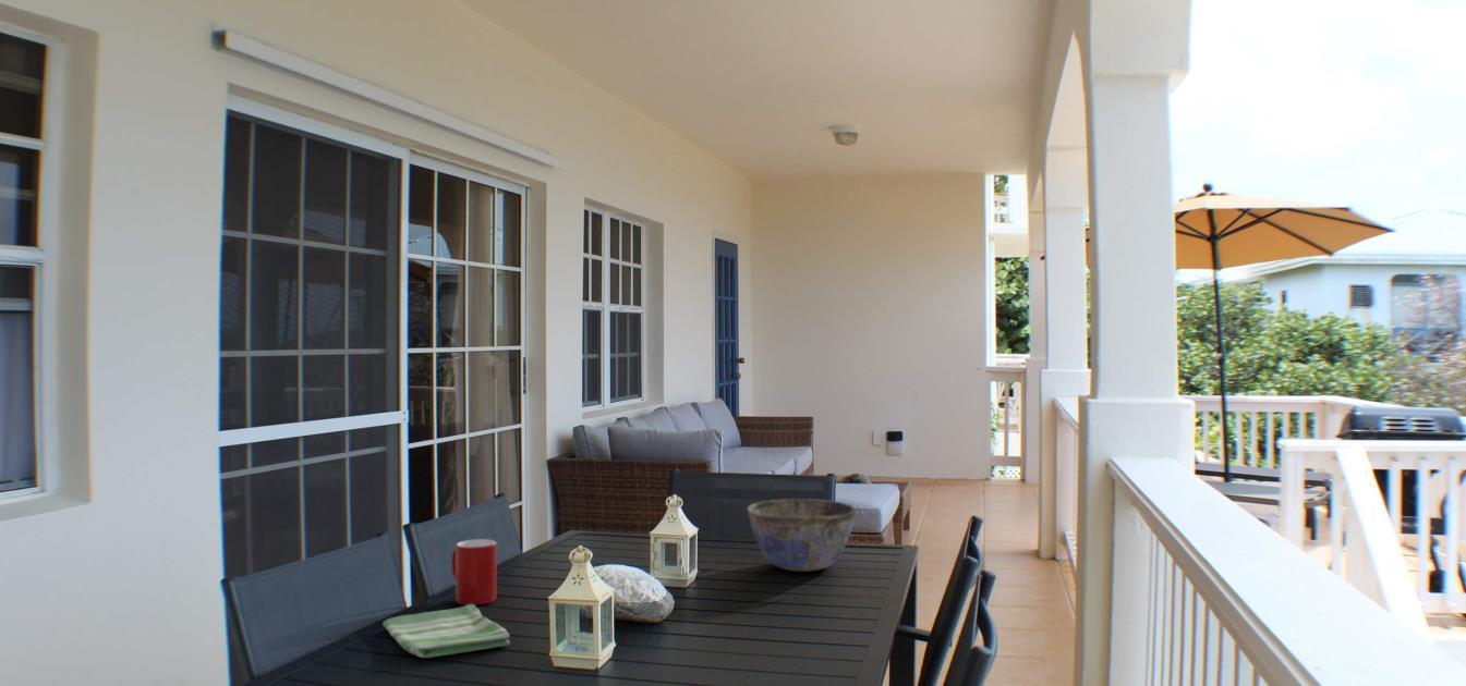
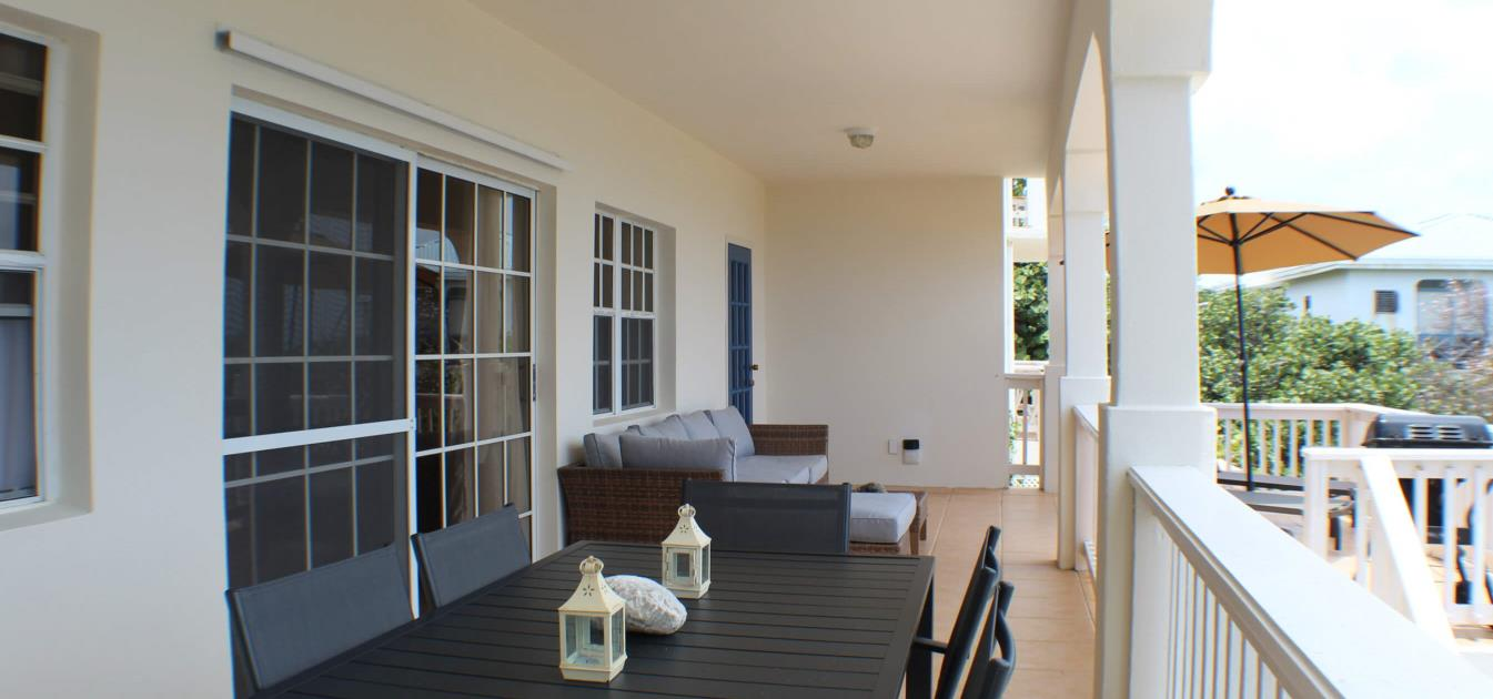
- bowl (801, 537)
- cup (473, 569)
- dish towel (446, 629)
